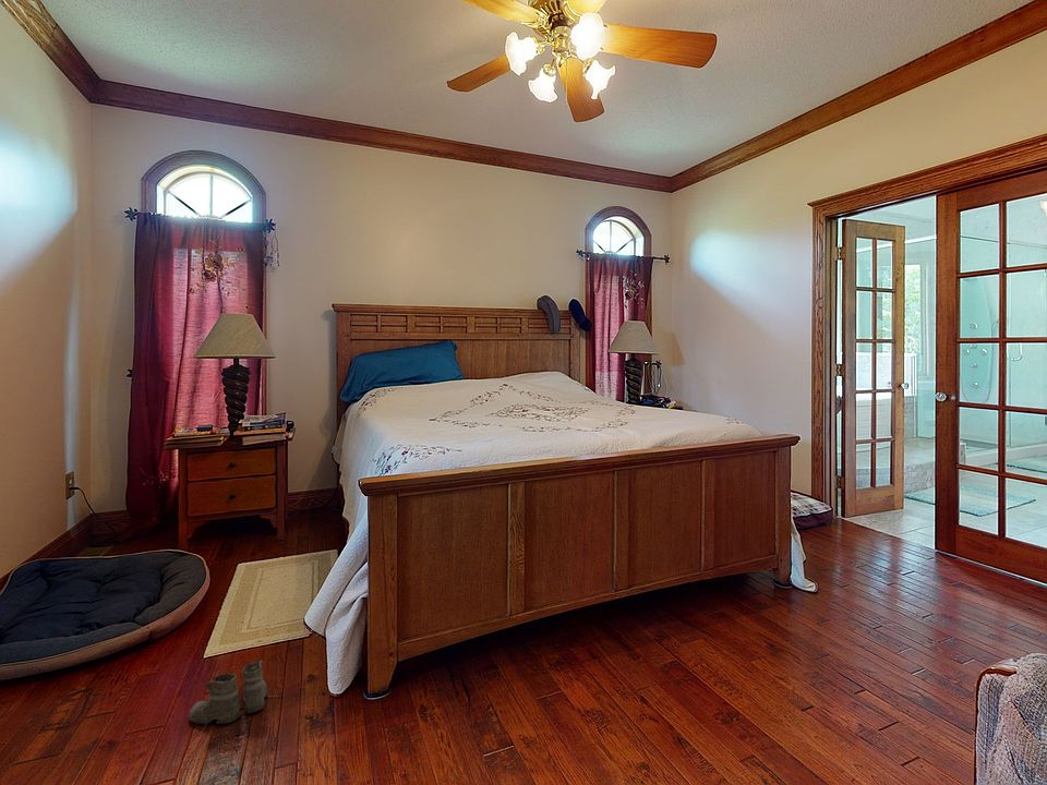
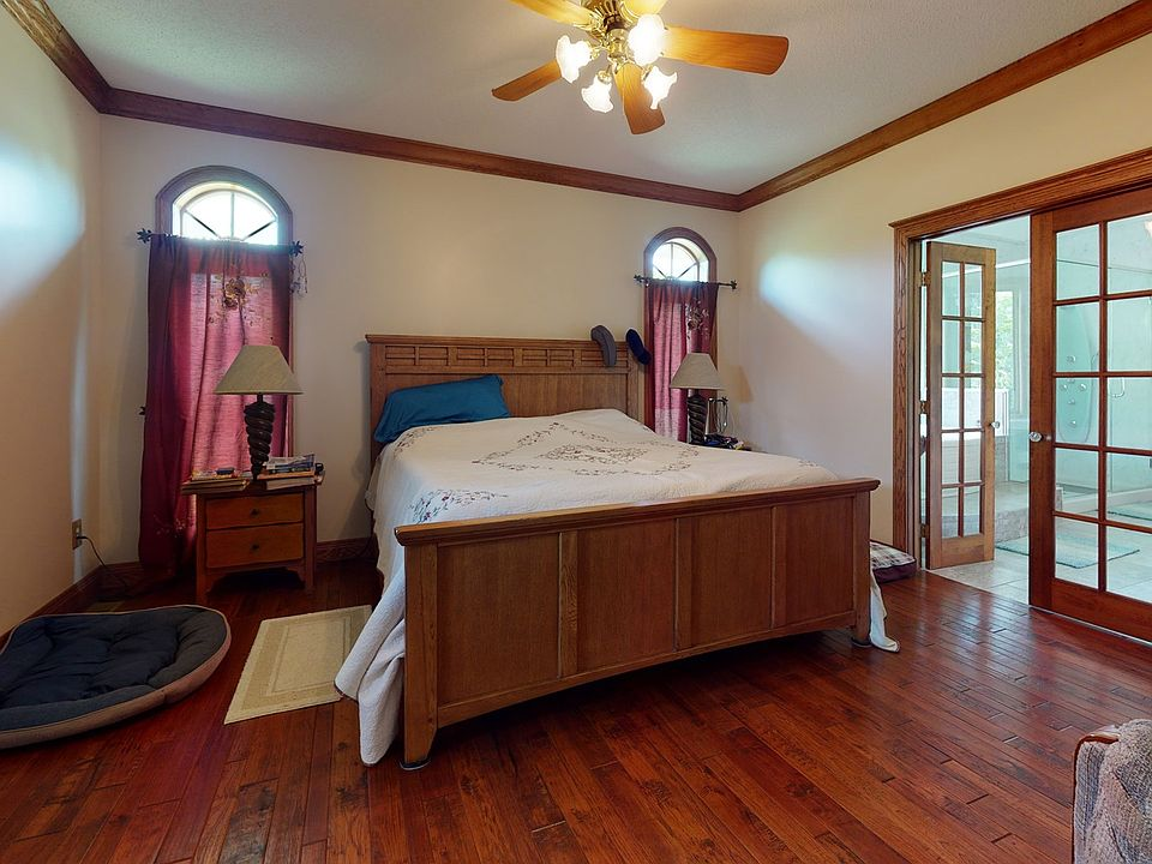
- boots (237, 687)
